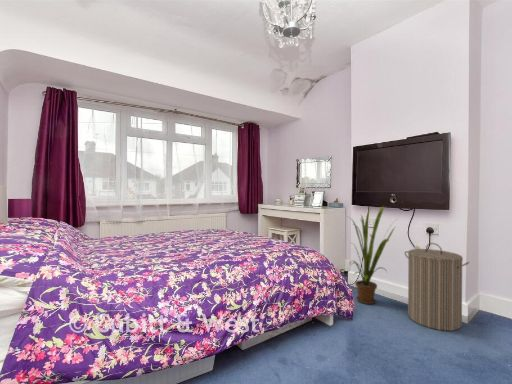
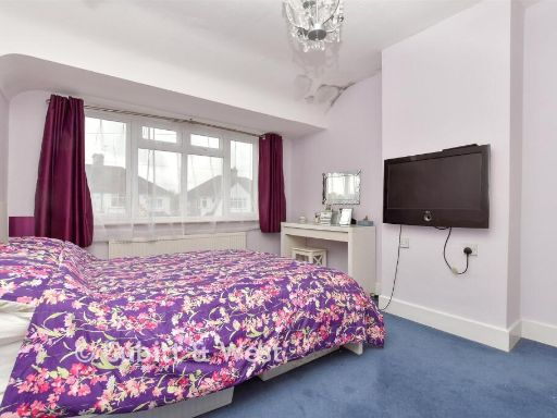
- laundry hamper (434, 281)
- house plant (367, 252)
